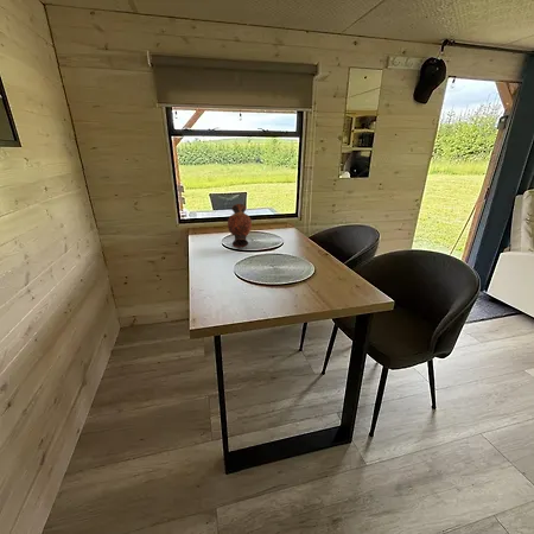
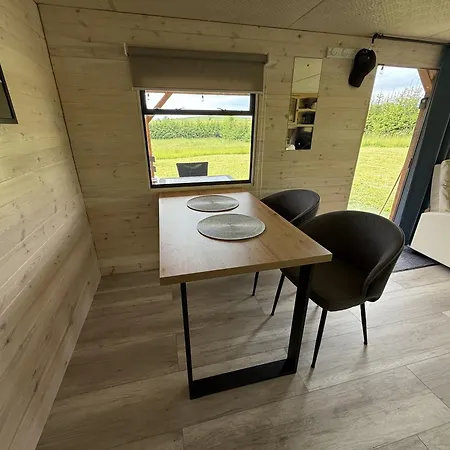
- vase (239, 225)
